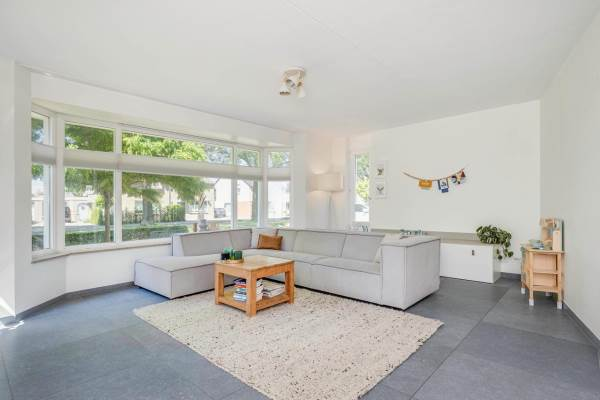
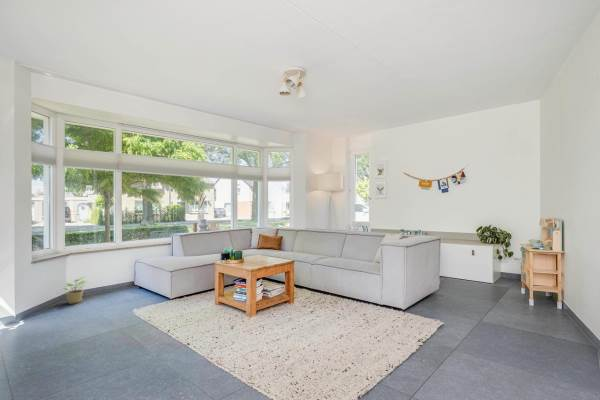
+ potted plant (73, 290)
